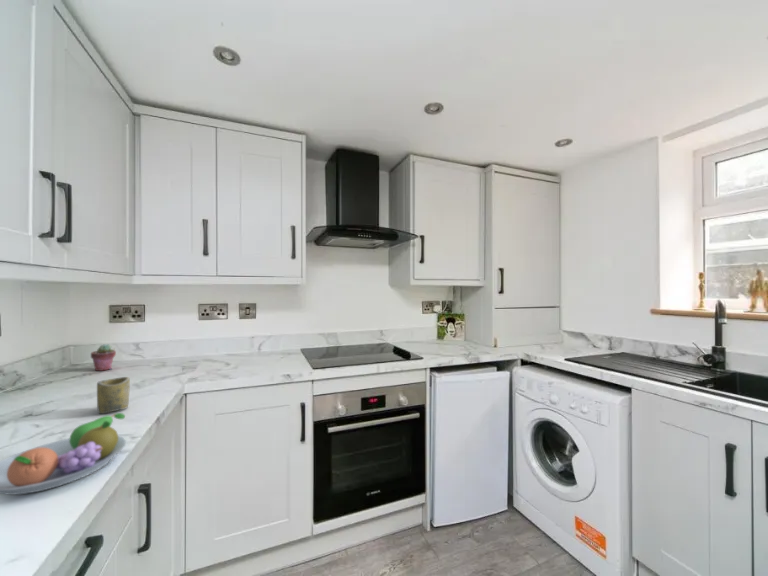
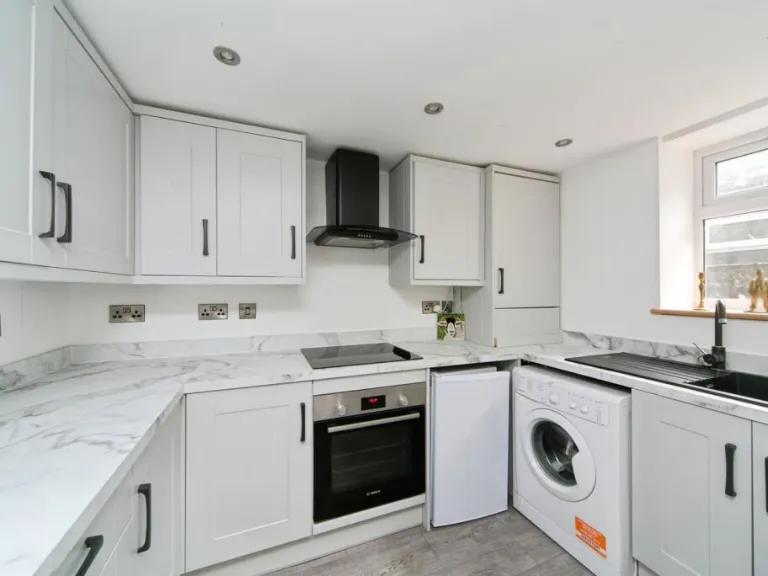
- cup (113, 394)
- fruit bowl (65, 445)
- potted succulent (103, 356)
